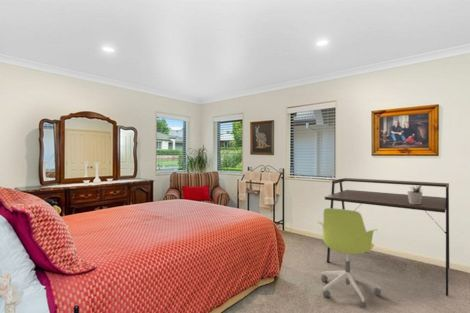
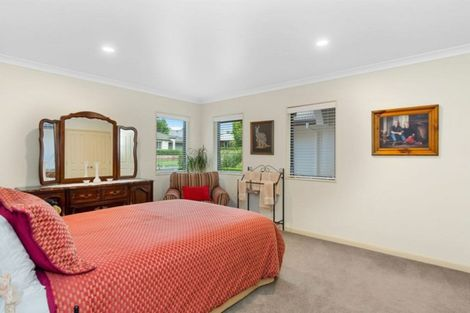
- desk (388, 206)
- office chair (347, 248)
- potted plant (415, 193)
